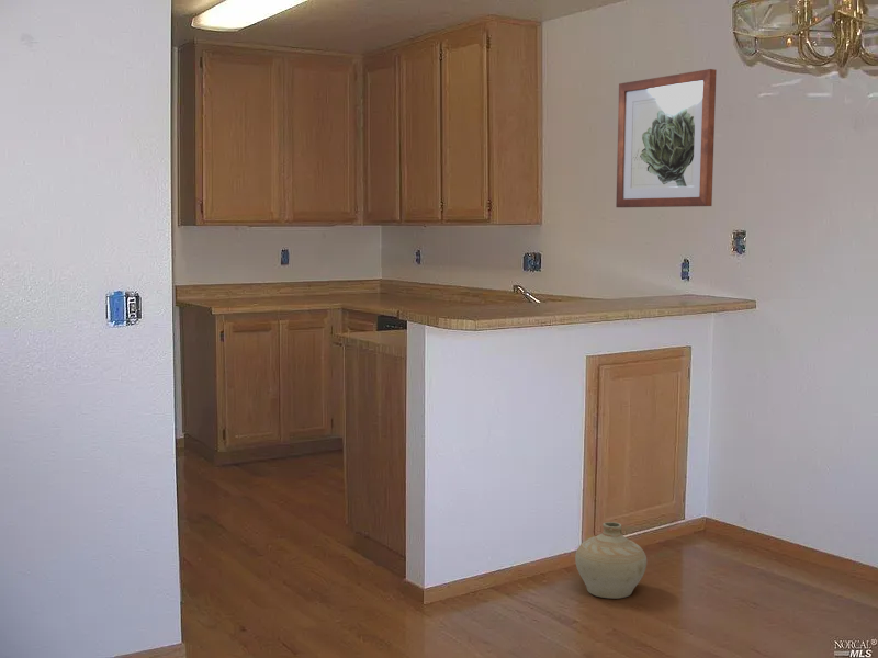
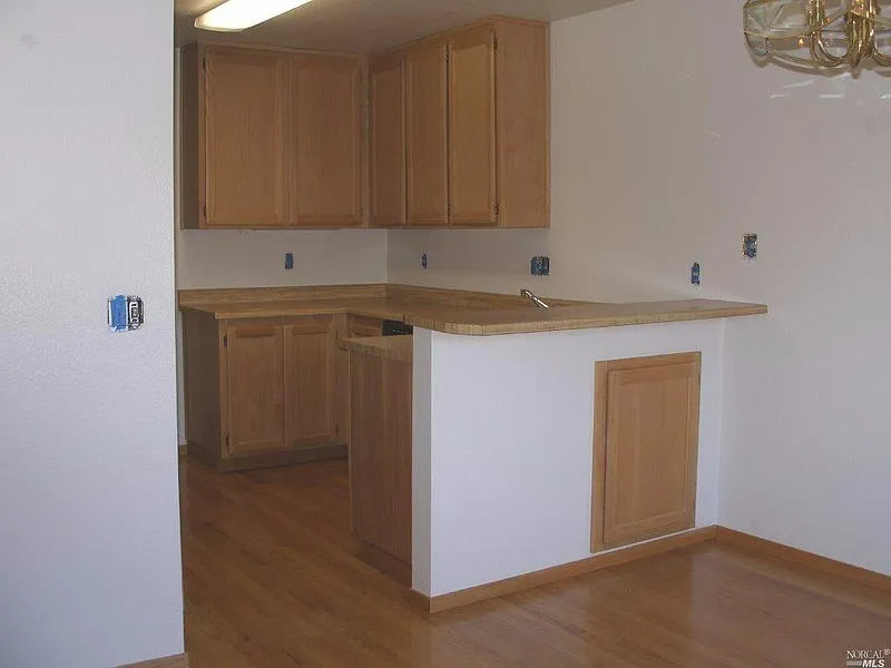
- wall art (663, 141)
- ceramic jug (610, 557)
